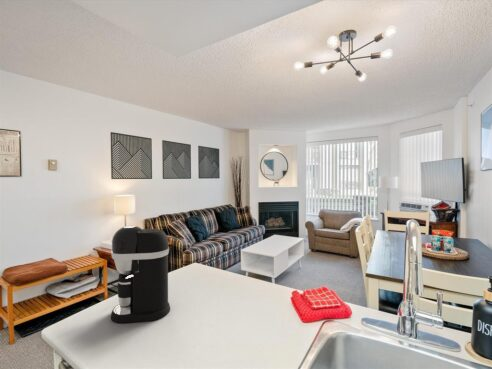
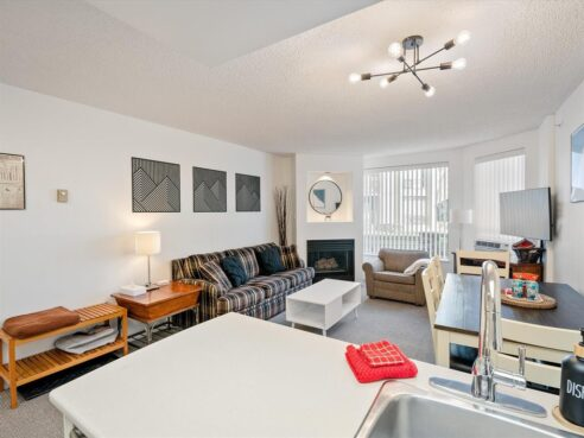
- coffee maker (141, 269)
